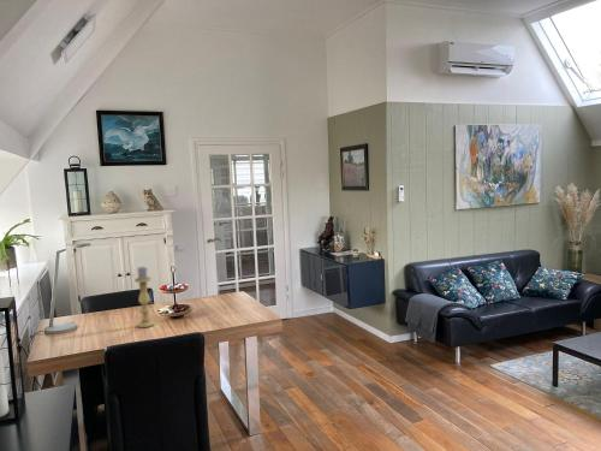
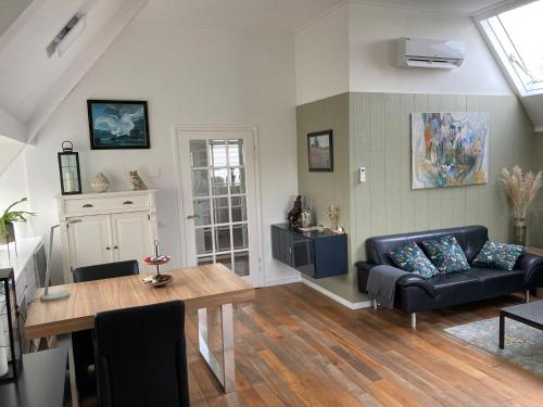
- candle holder (143, 295)
